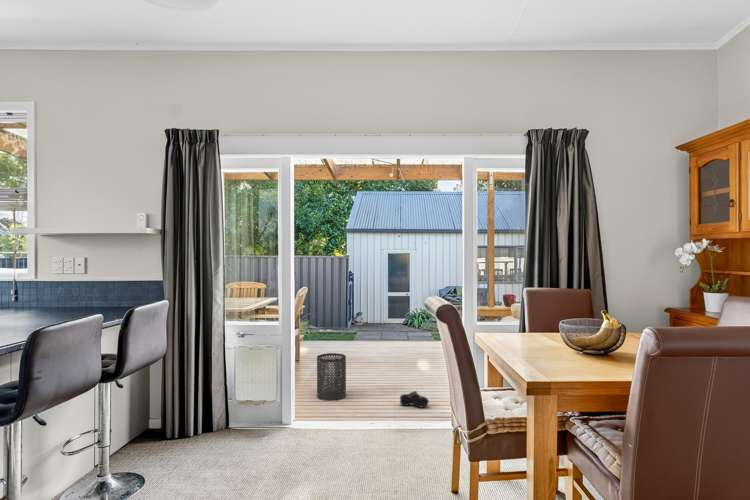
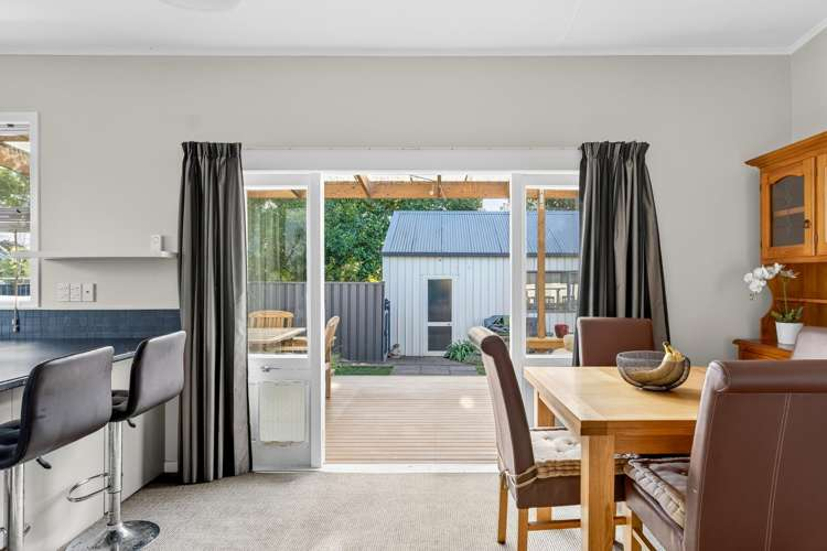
- trash can (331, 376)
- shoe (414, 398)
